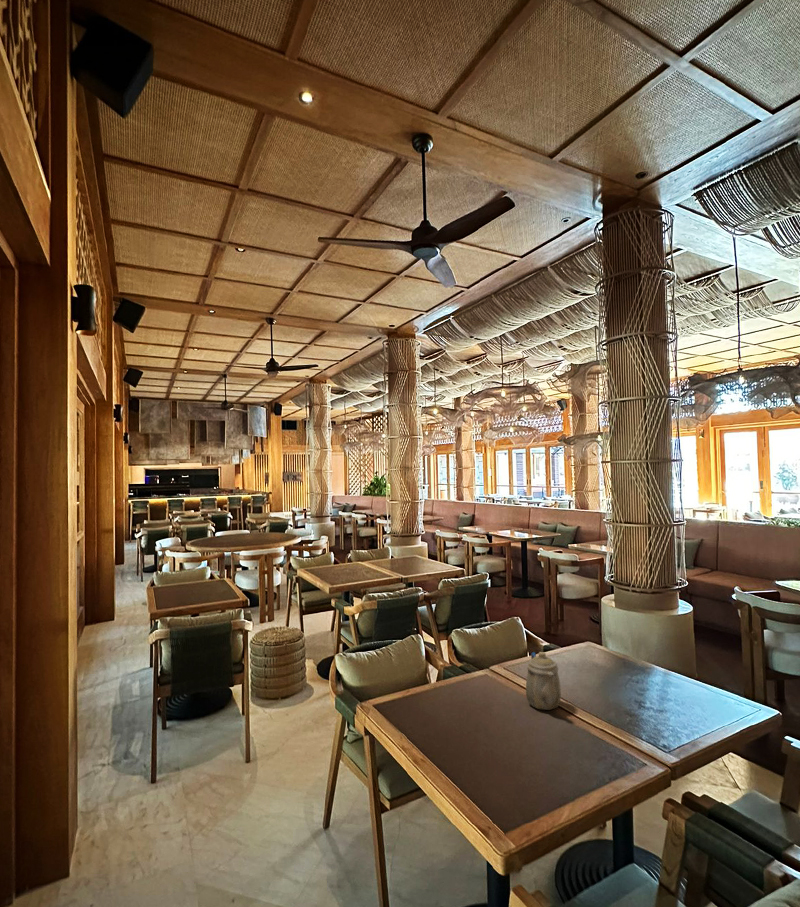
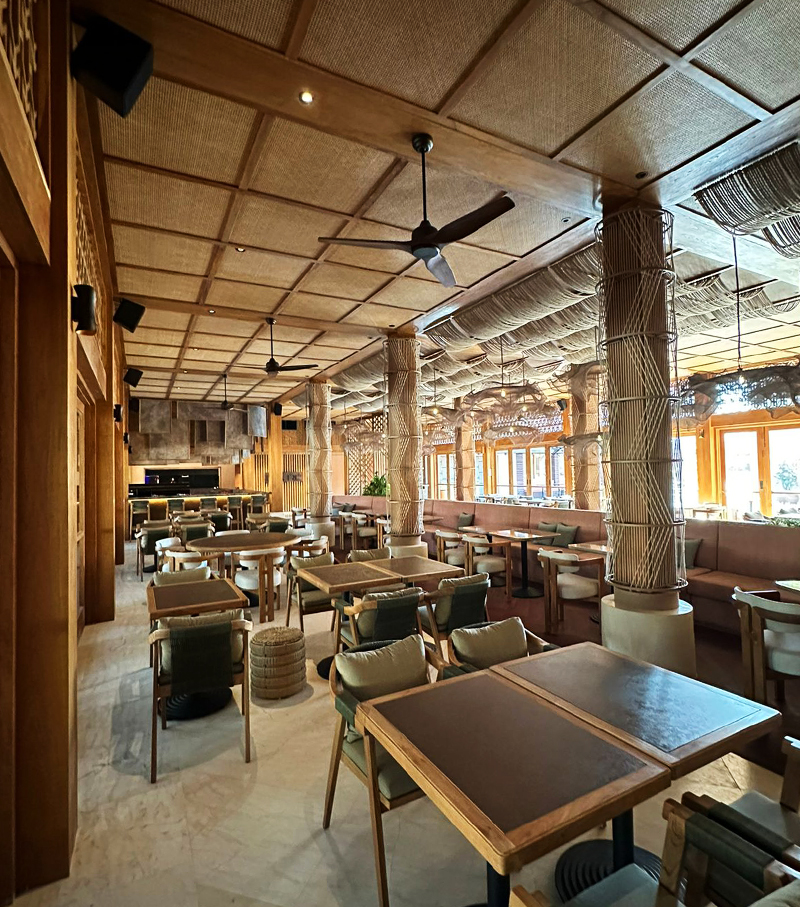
- teapot (542, 678)
